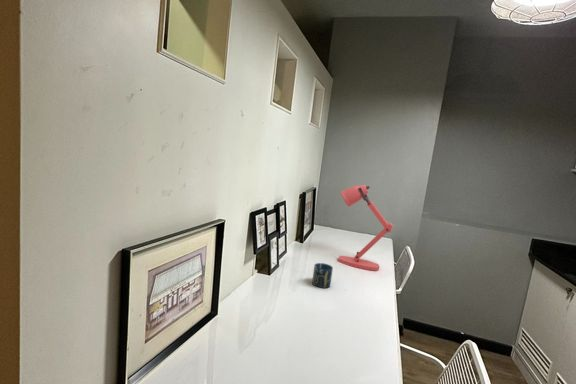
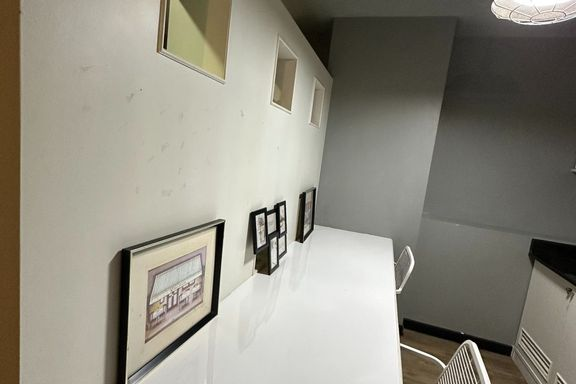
- desk lamp (377, 218)
- cup (323, 274)
